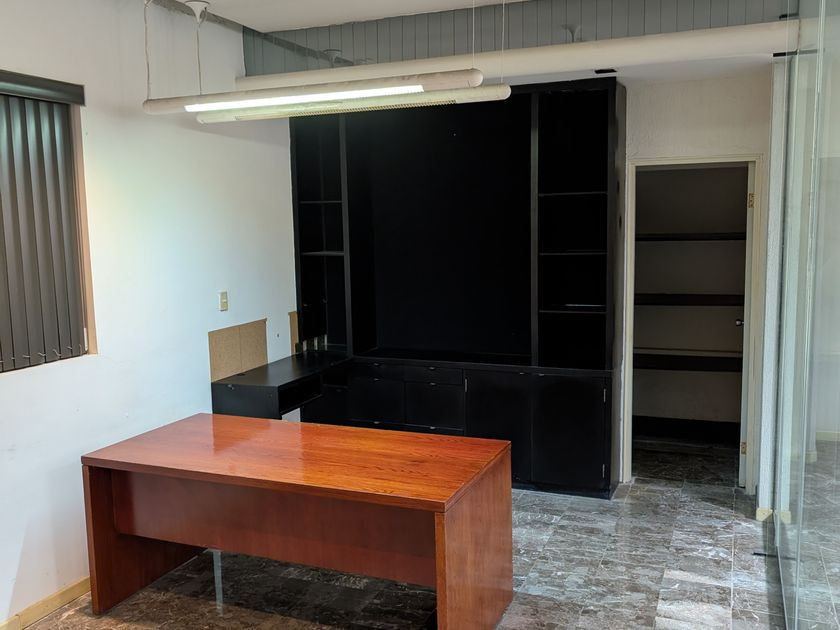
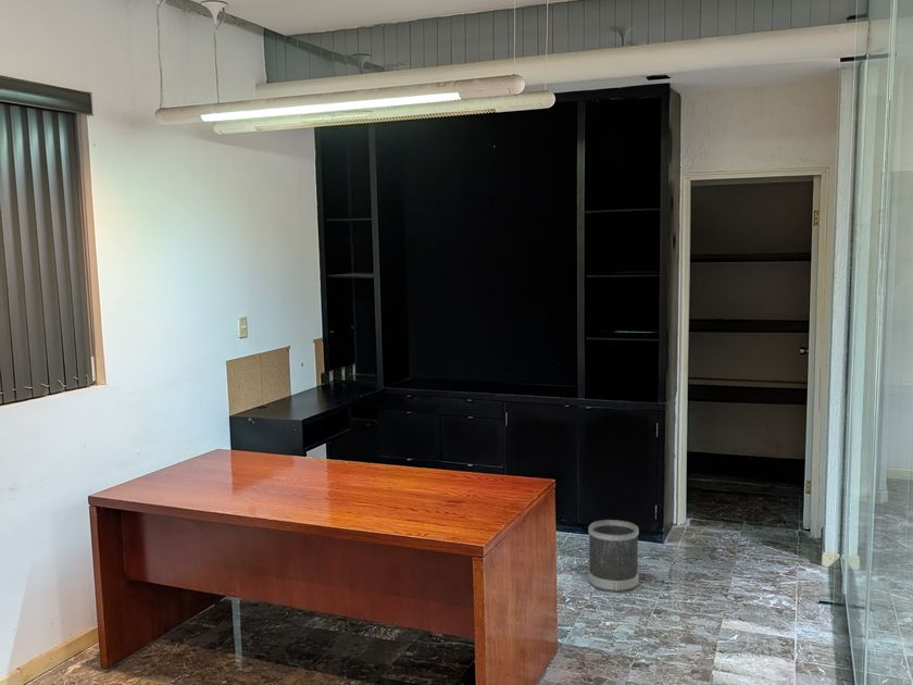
+ wastebasket (613, 555)
